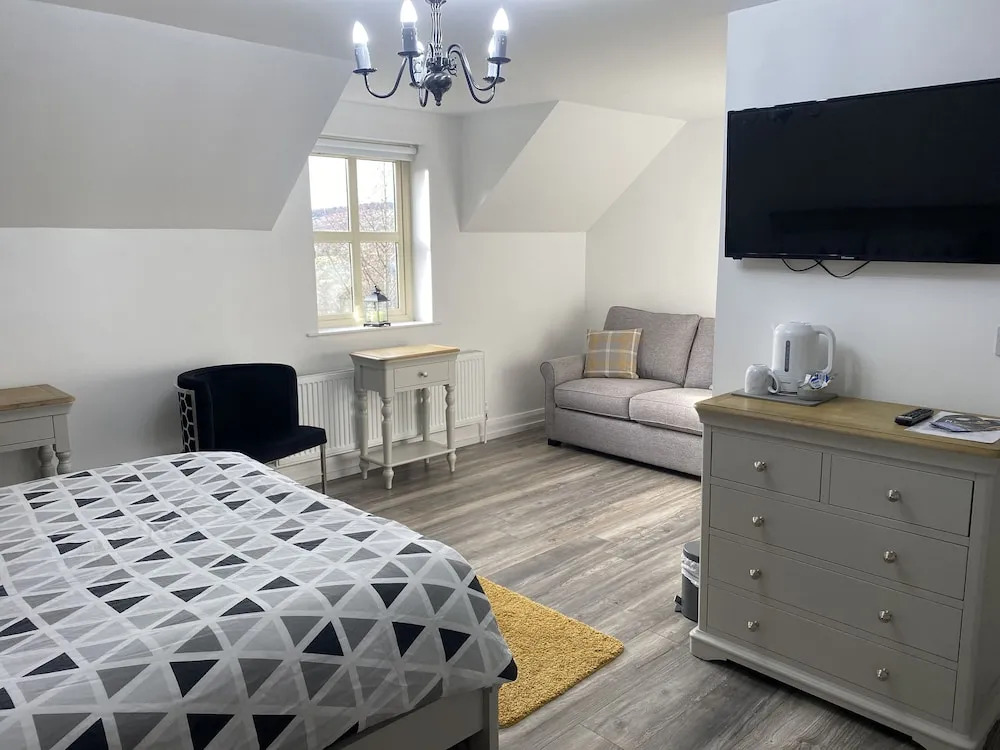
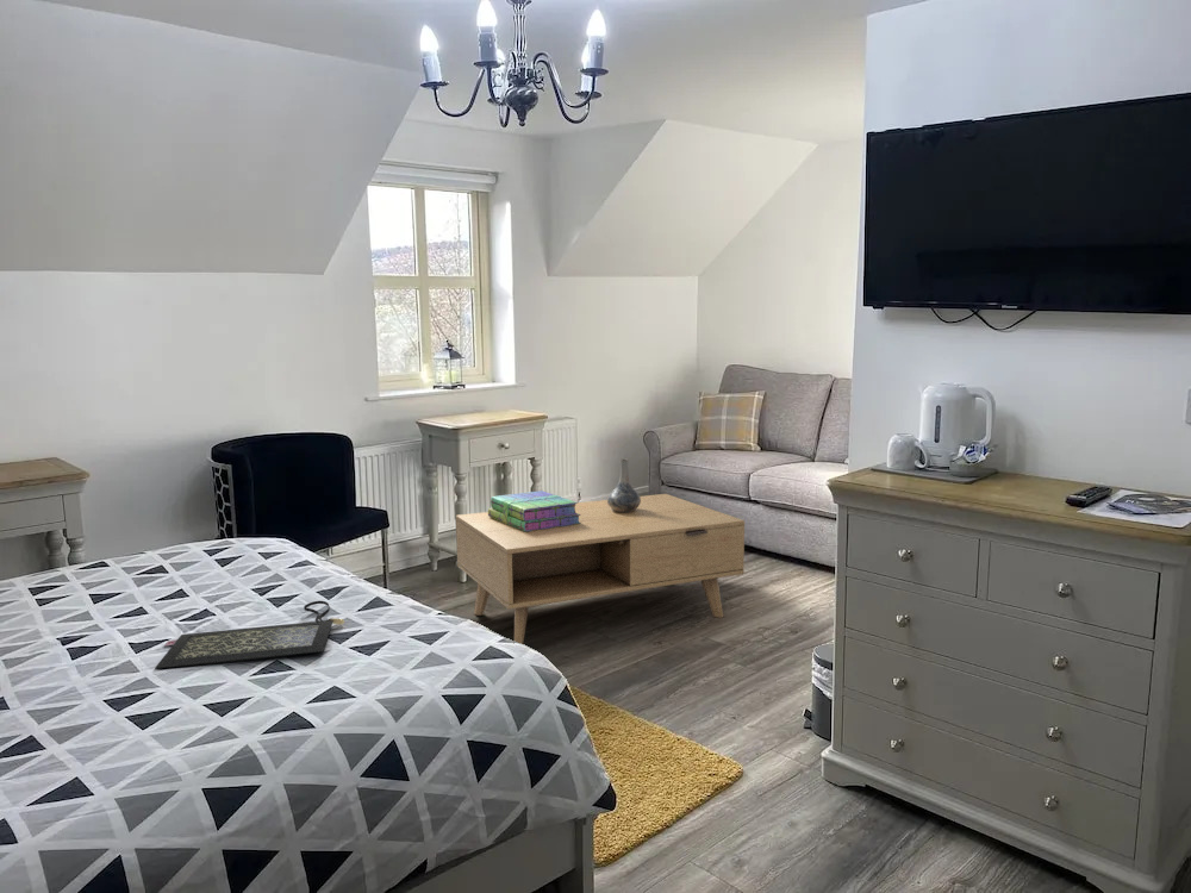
+ clutch bag (258, 639)
+ coffee table (599, 567)
+ decorative vase (623, 485)
+ stack of books (532, 508)
